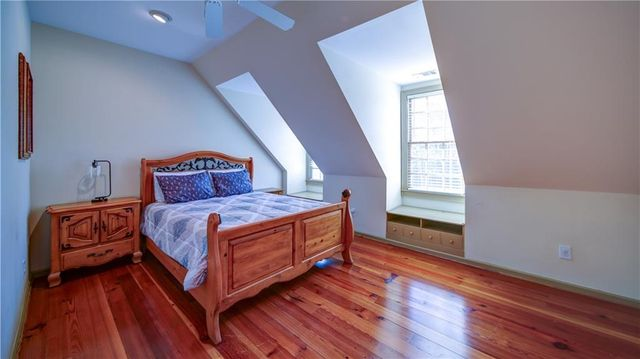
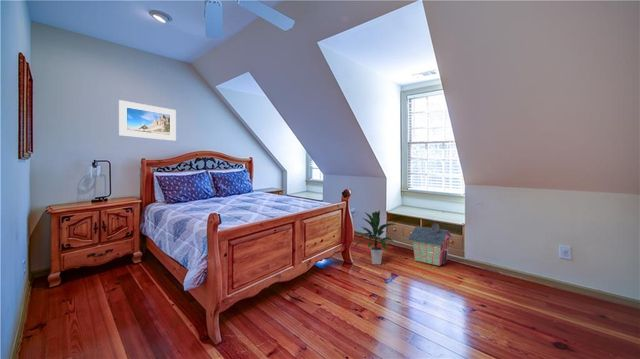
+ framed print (149, 121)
+ indoor plant (374, 235)
+ toy house (430, 240)
